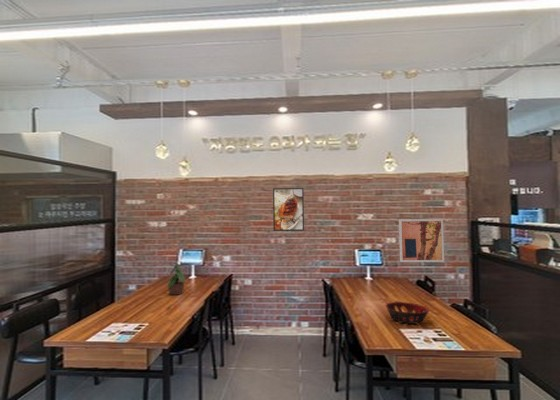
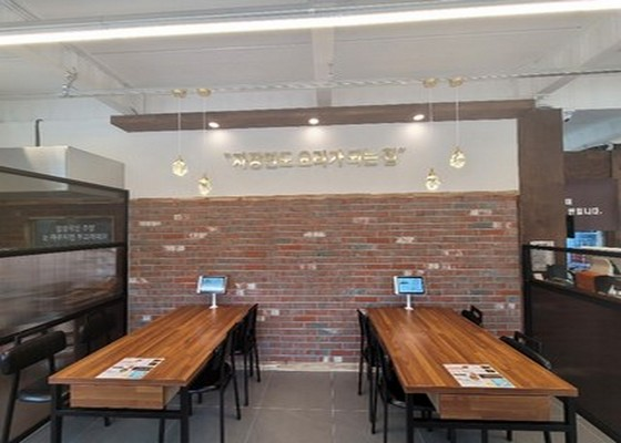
- potted plant (176, 276)
- decorative bowl (407, 313)
- wall art (421, 240)
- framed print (288, 209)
